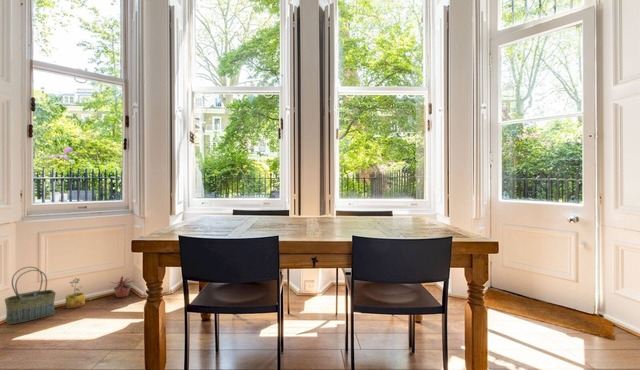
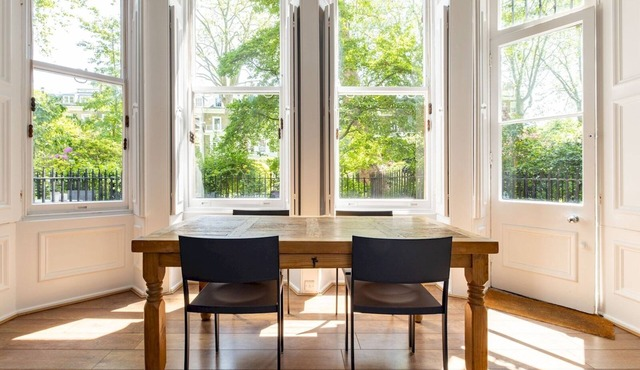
- potted plant (122, 285)
- potted plant (82, 293)
- basket (30, 292)
